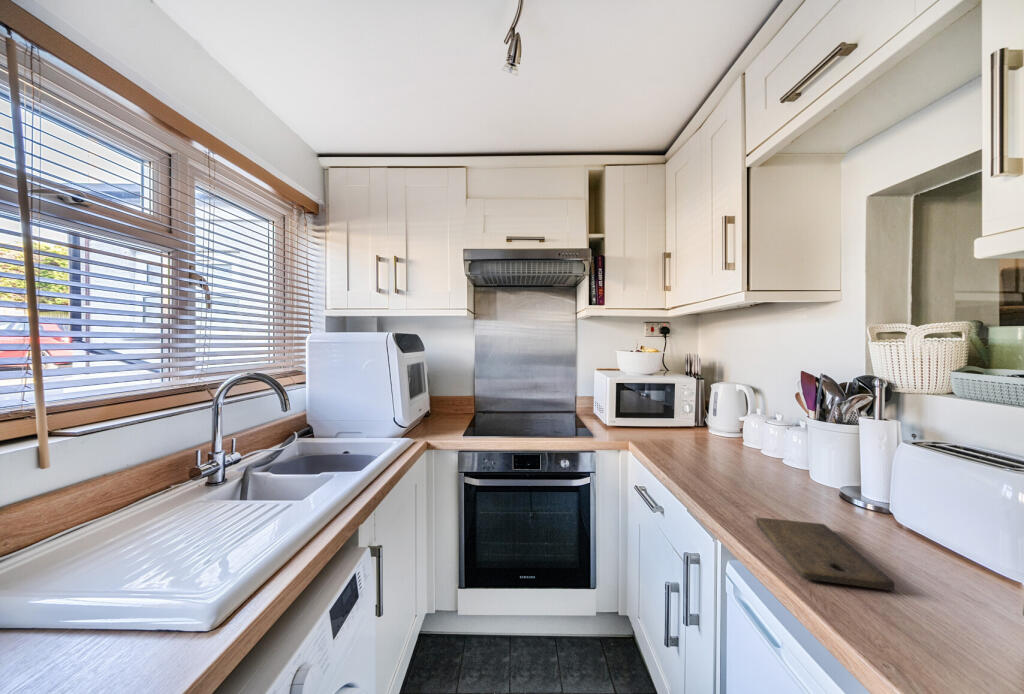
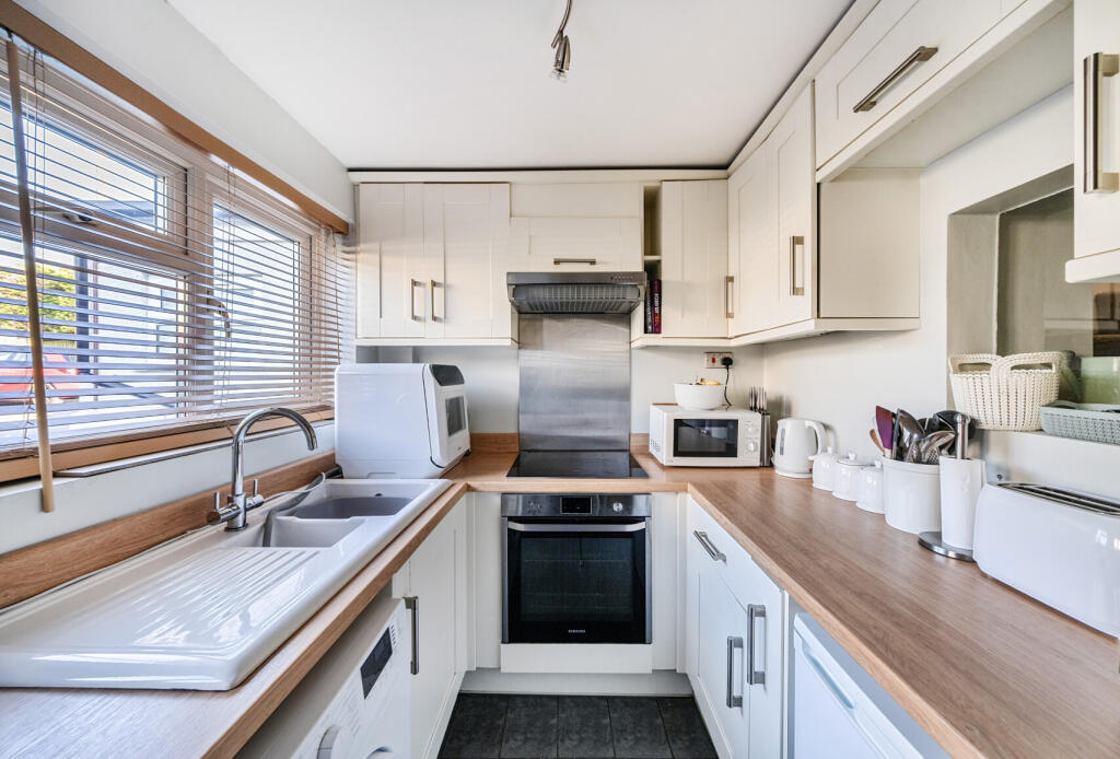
- cutting board (814, 548)
